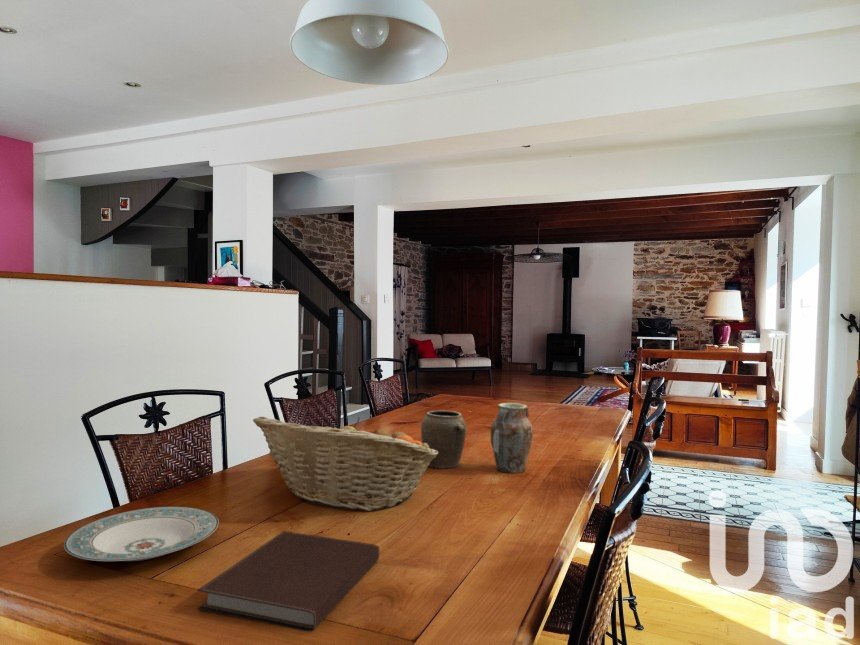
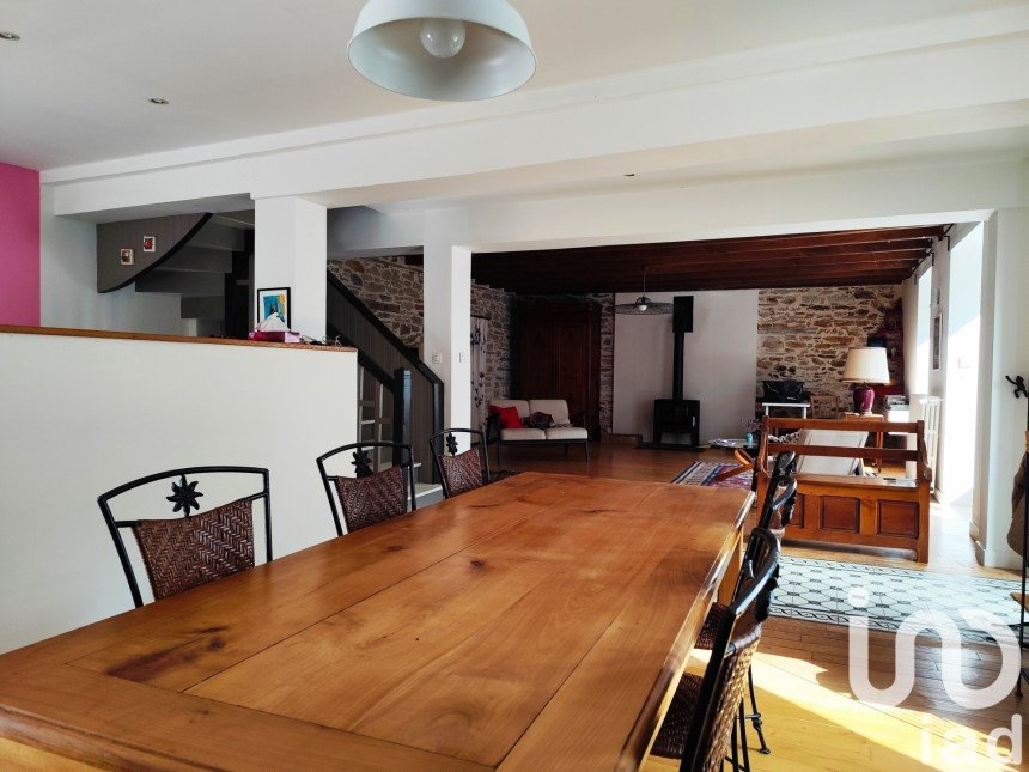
- notebook (296, 574)
- jar set (465, 434)
- fruit basket (344, 451)
- plate (145, 538)
